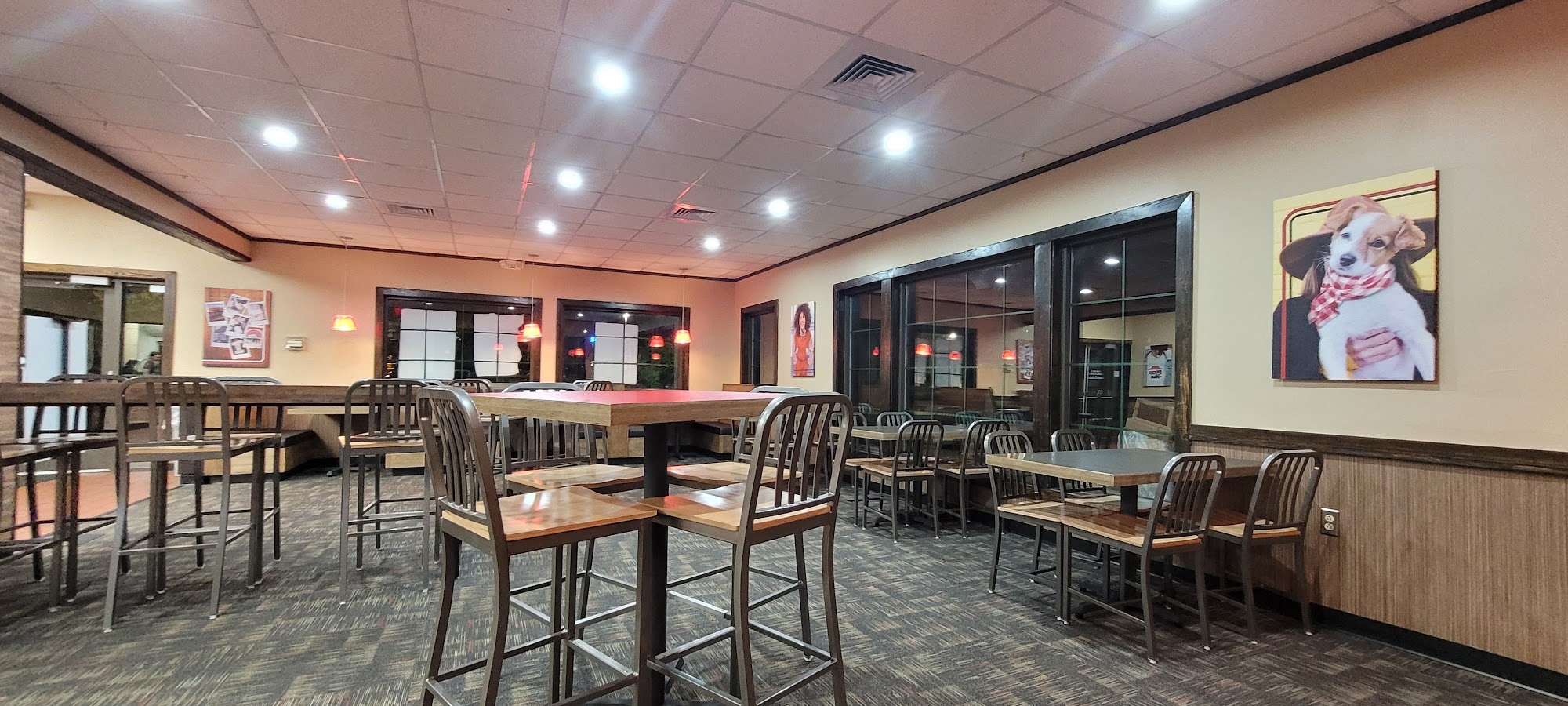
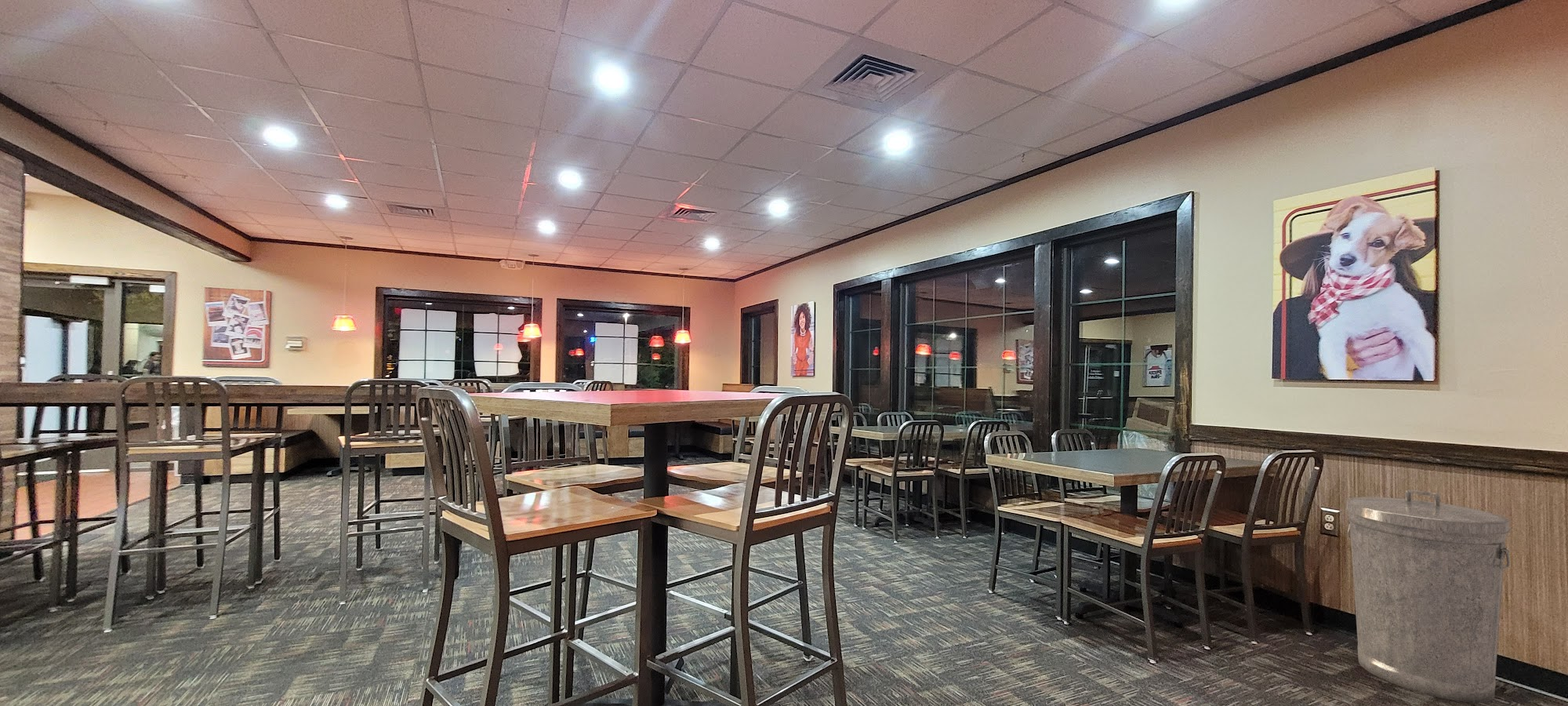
+ trash can (1422, 584)
